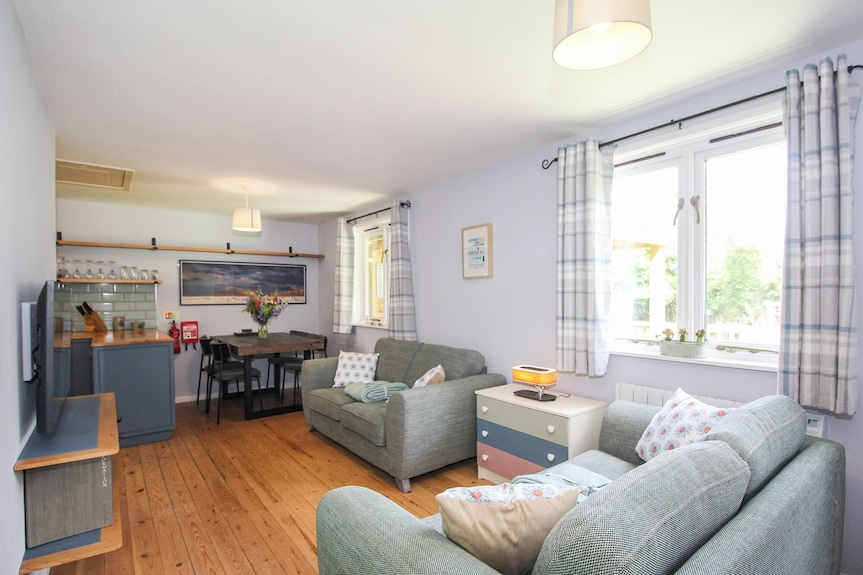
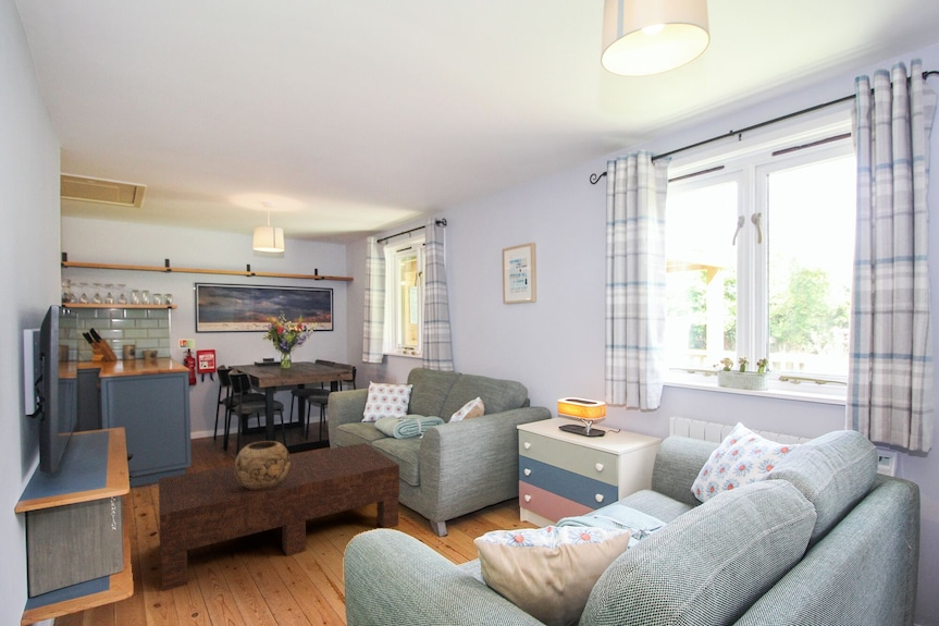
+ coffee table (284, 502)
+ decorative bowl (262, 464)
